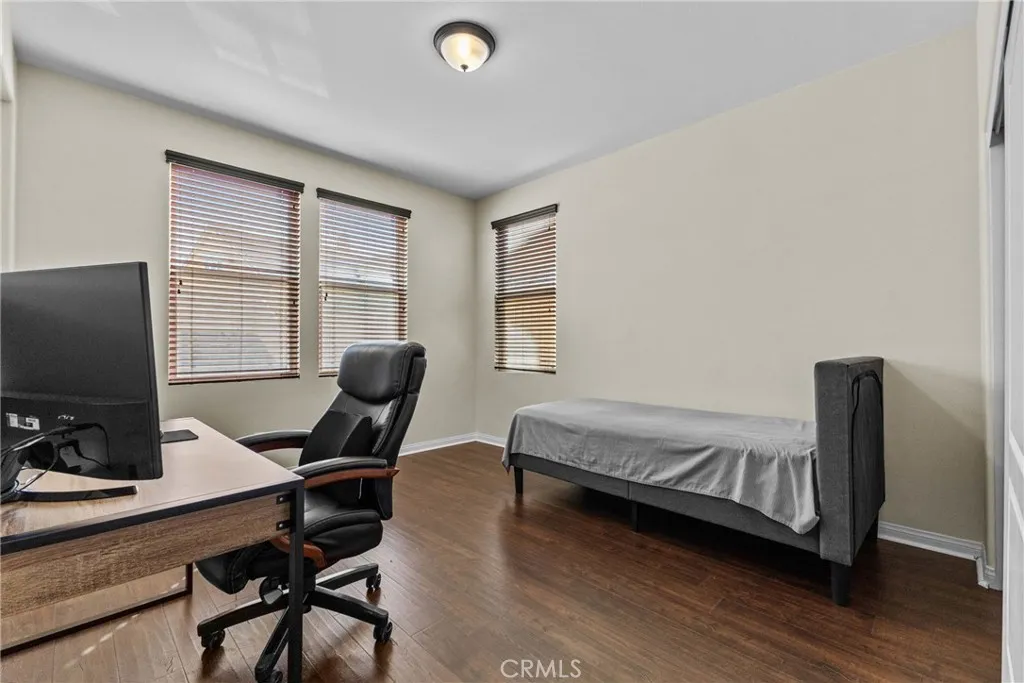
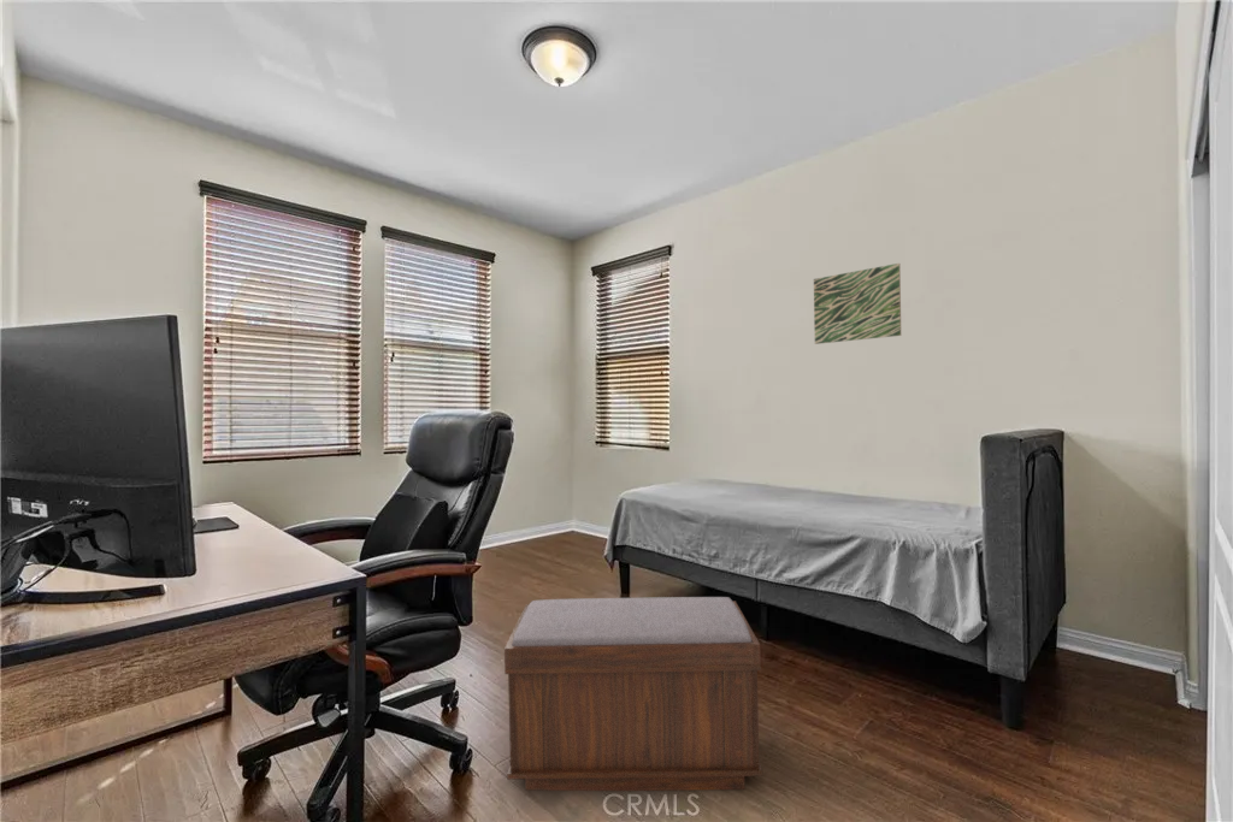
+ bench (632, 684)
+ wall art (855, 306)
